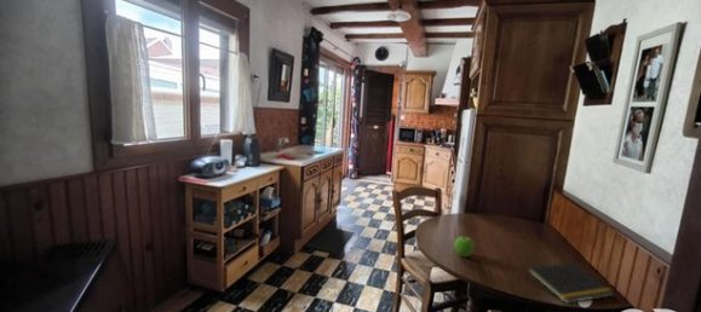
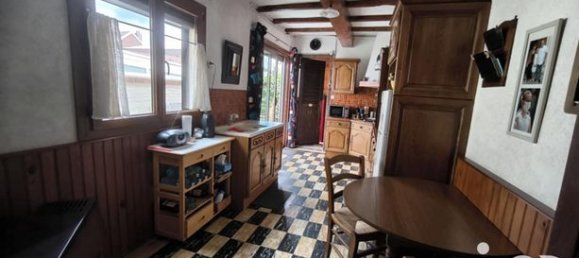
- fruit (464, 245)
- notepad (569, 281)
